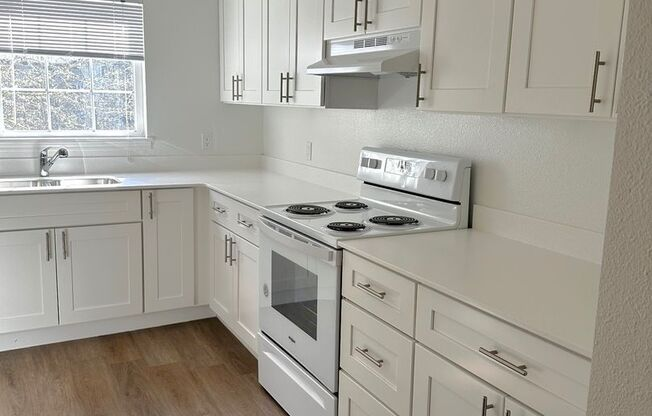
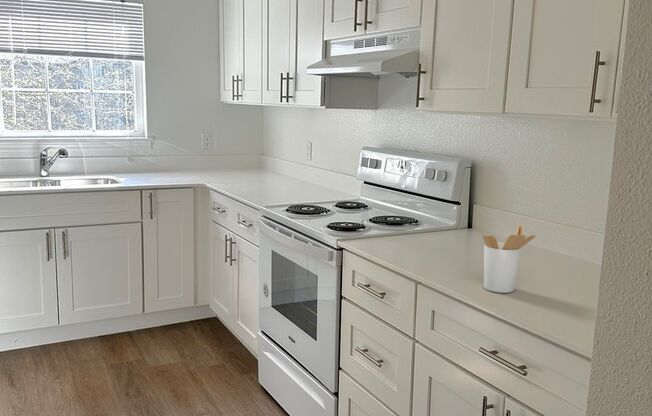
+ utensil holder (507, 259)
